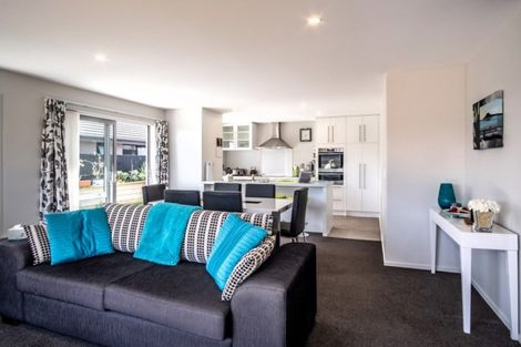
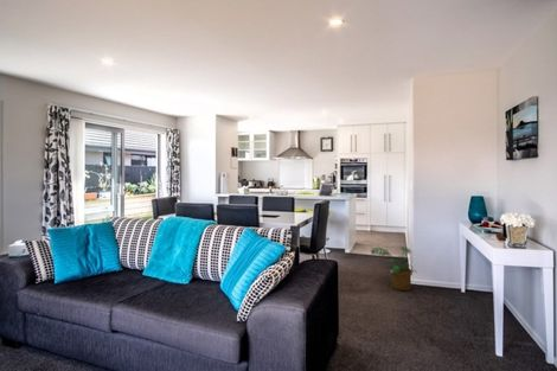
+ potted plant (393, 267)
